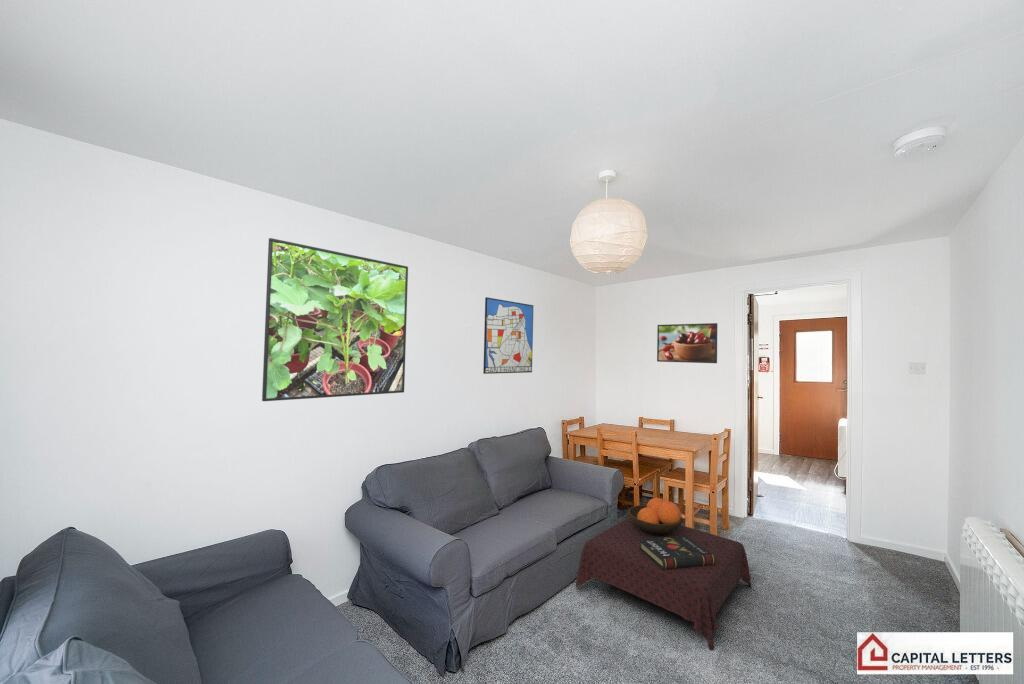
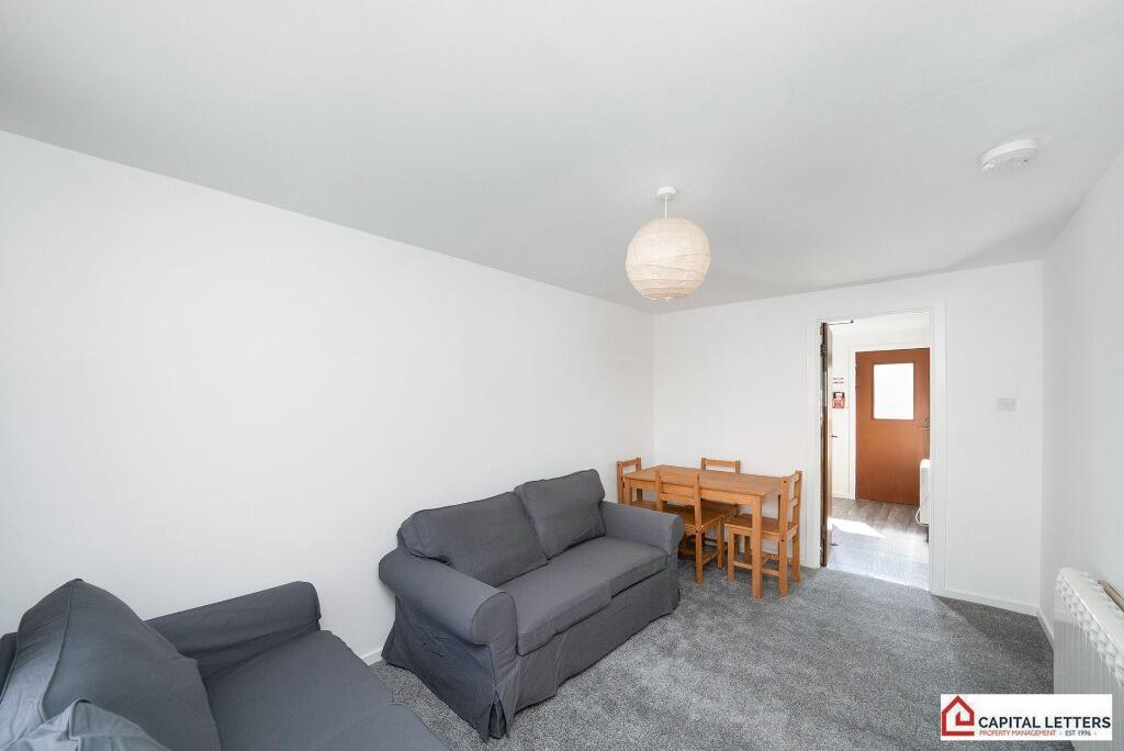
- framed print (344, 324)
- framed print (685, 343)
- wall art (510, 337)
- side table (664, 547)
